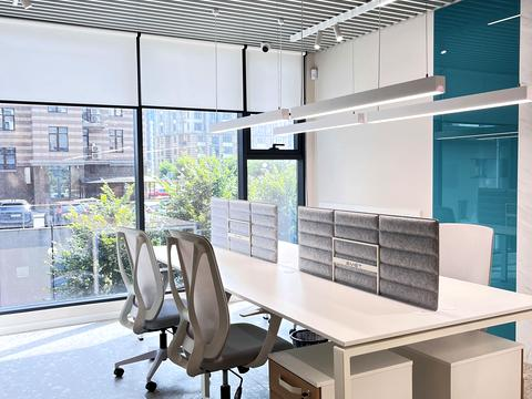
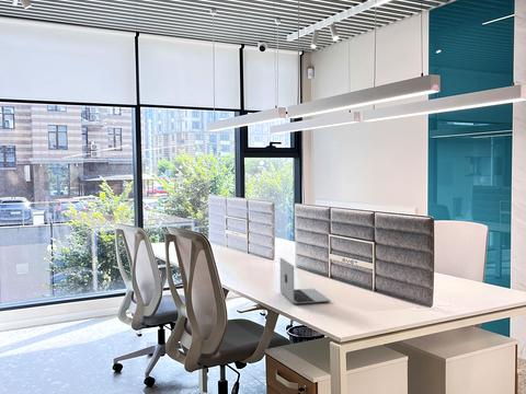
+ laptop (304, 289)
